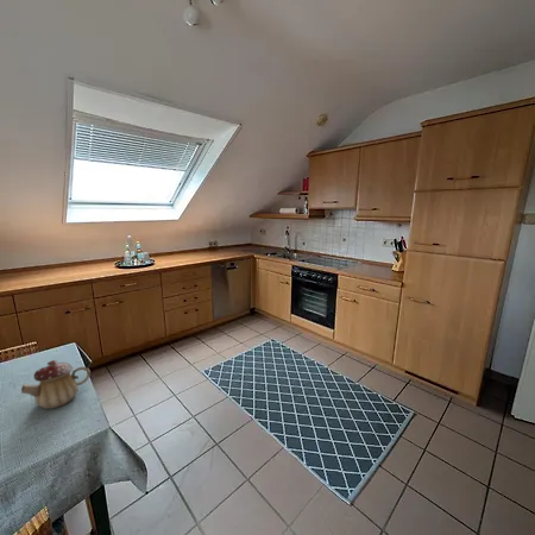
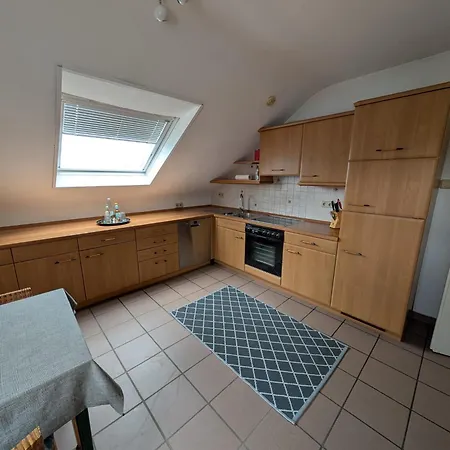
- teapot (58, 378)
